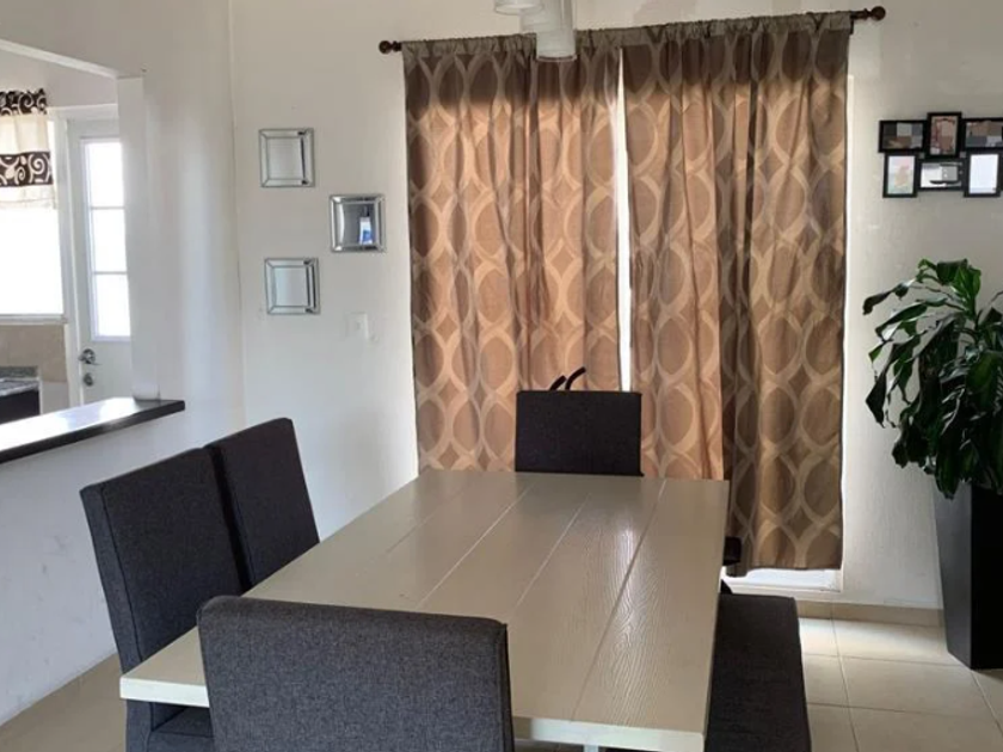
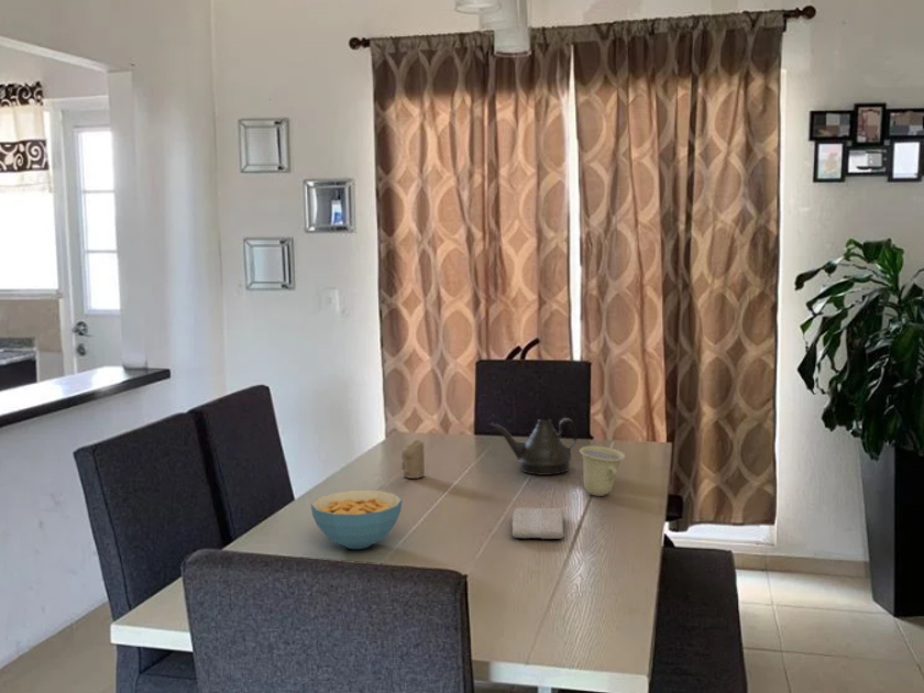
+ washcloth (538, 521)
+ cereal bowl (356, 522)
+ cup (602, 472)
+ candle (413, 459)
+ teapot (534, 443)
